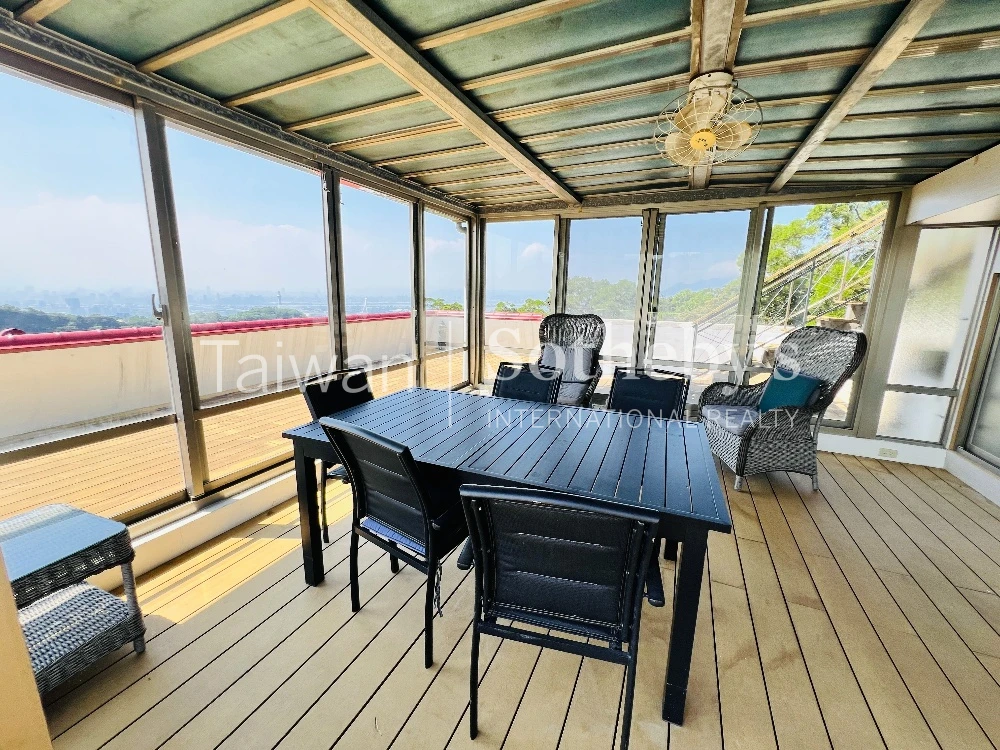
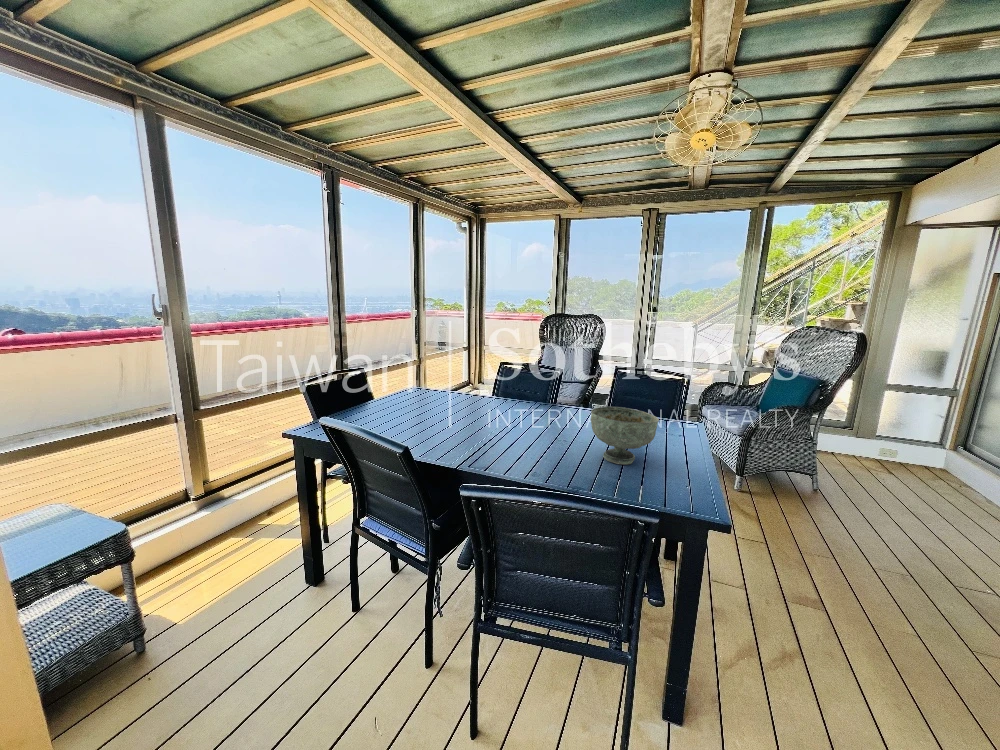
+ decorative bowl (621, 435)
